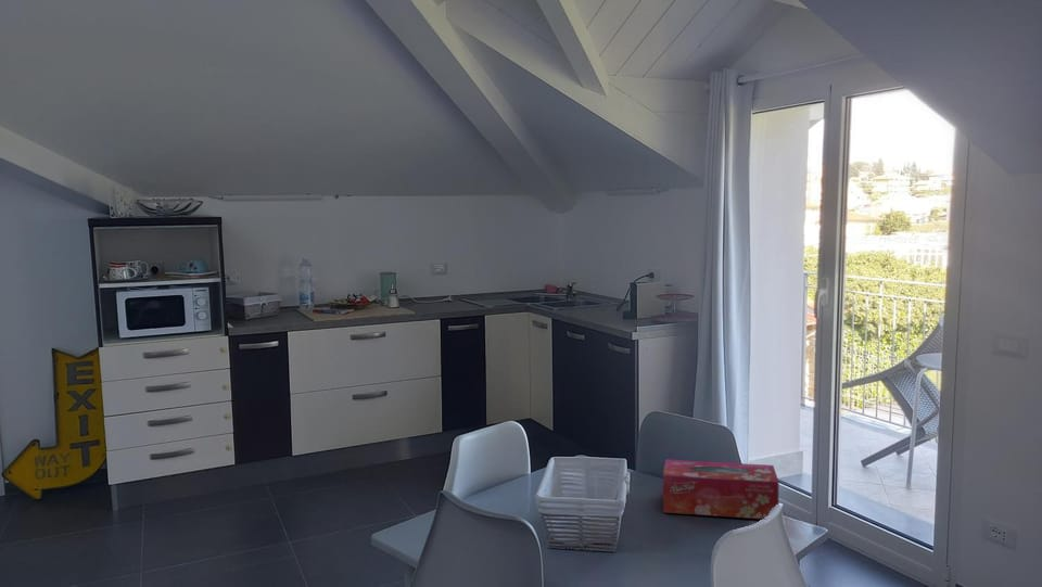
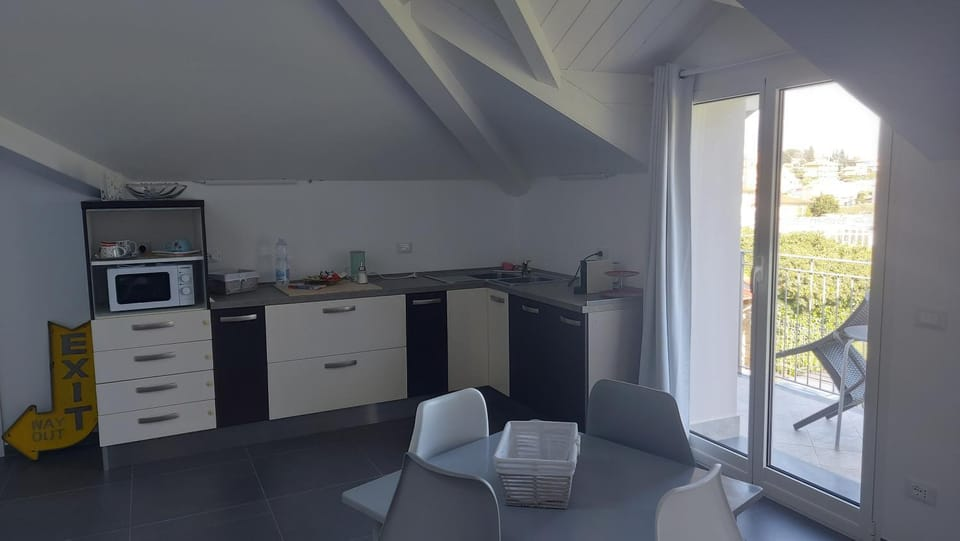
- tissue box (719, 488)
